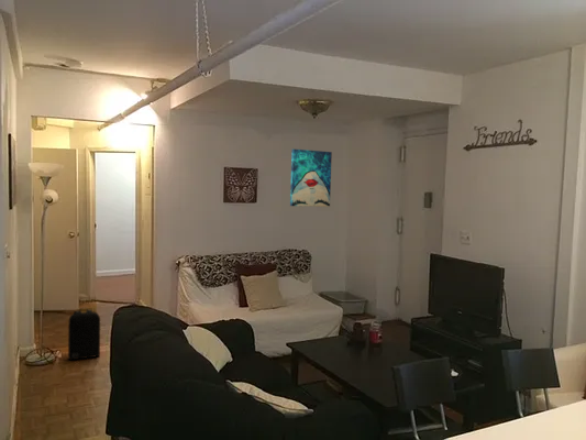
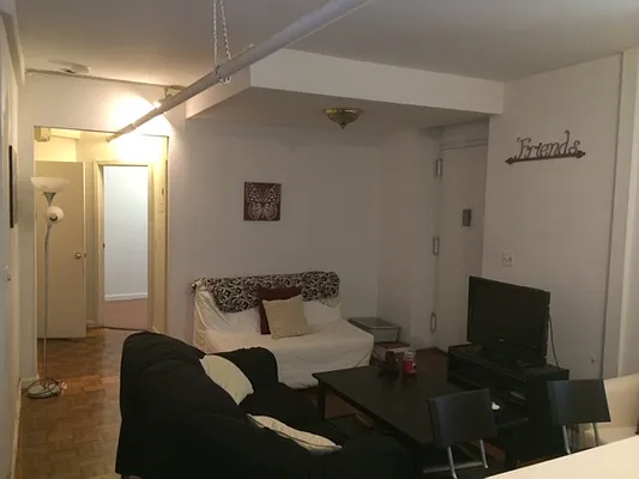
- wall art (311, 178)
- backpack (82, 331)
